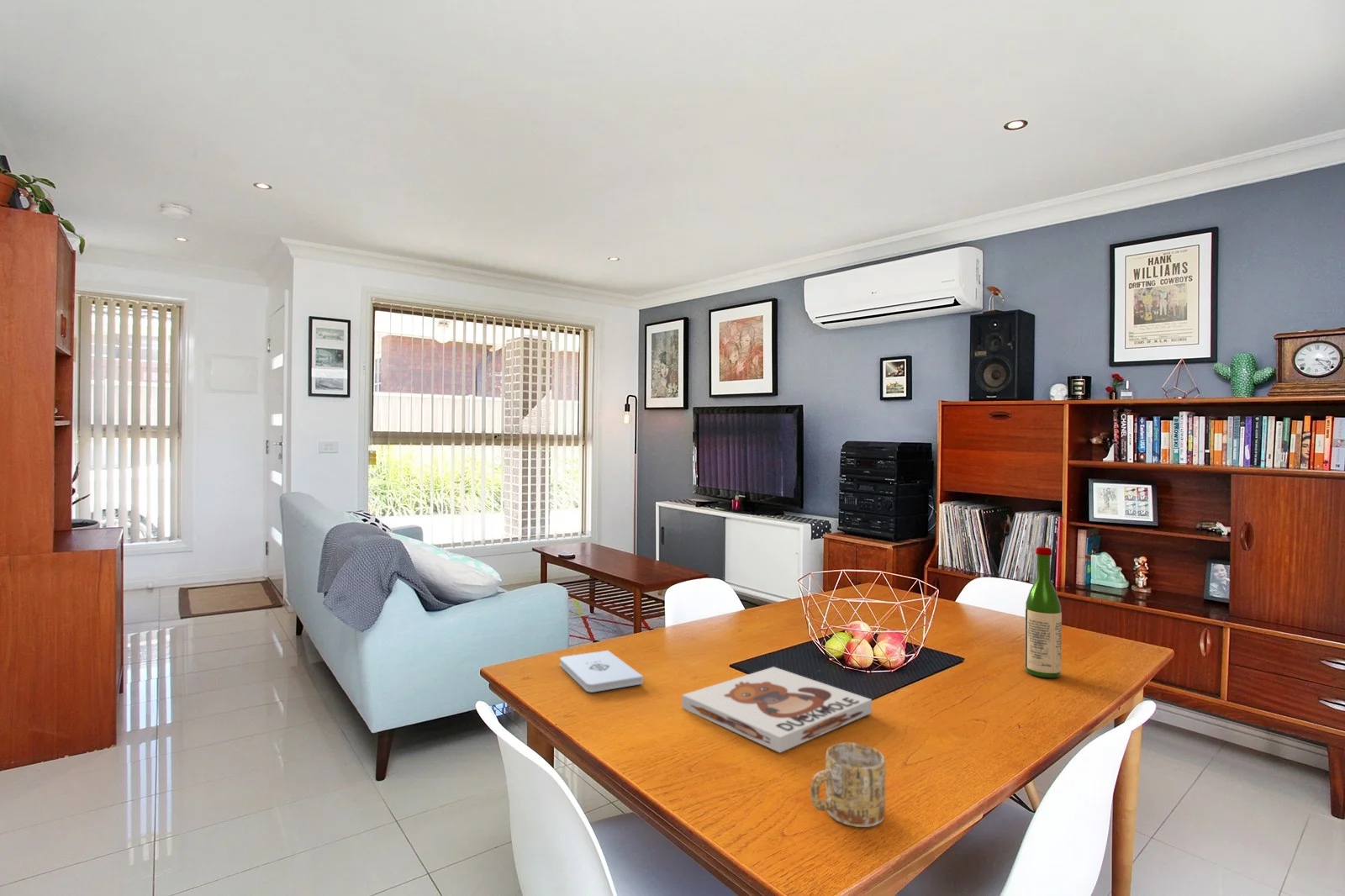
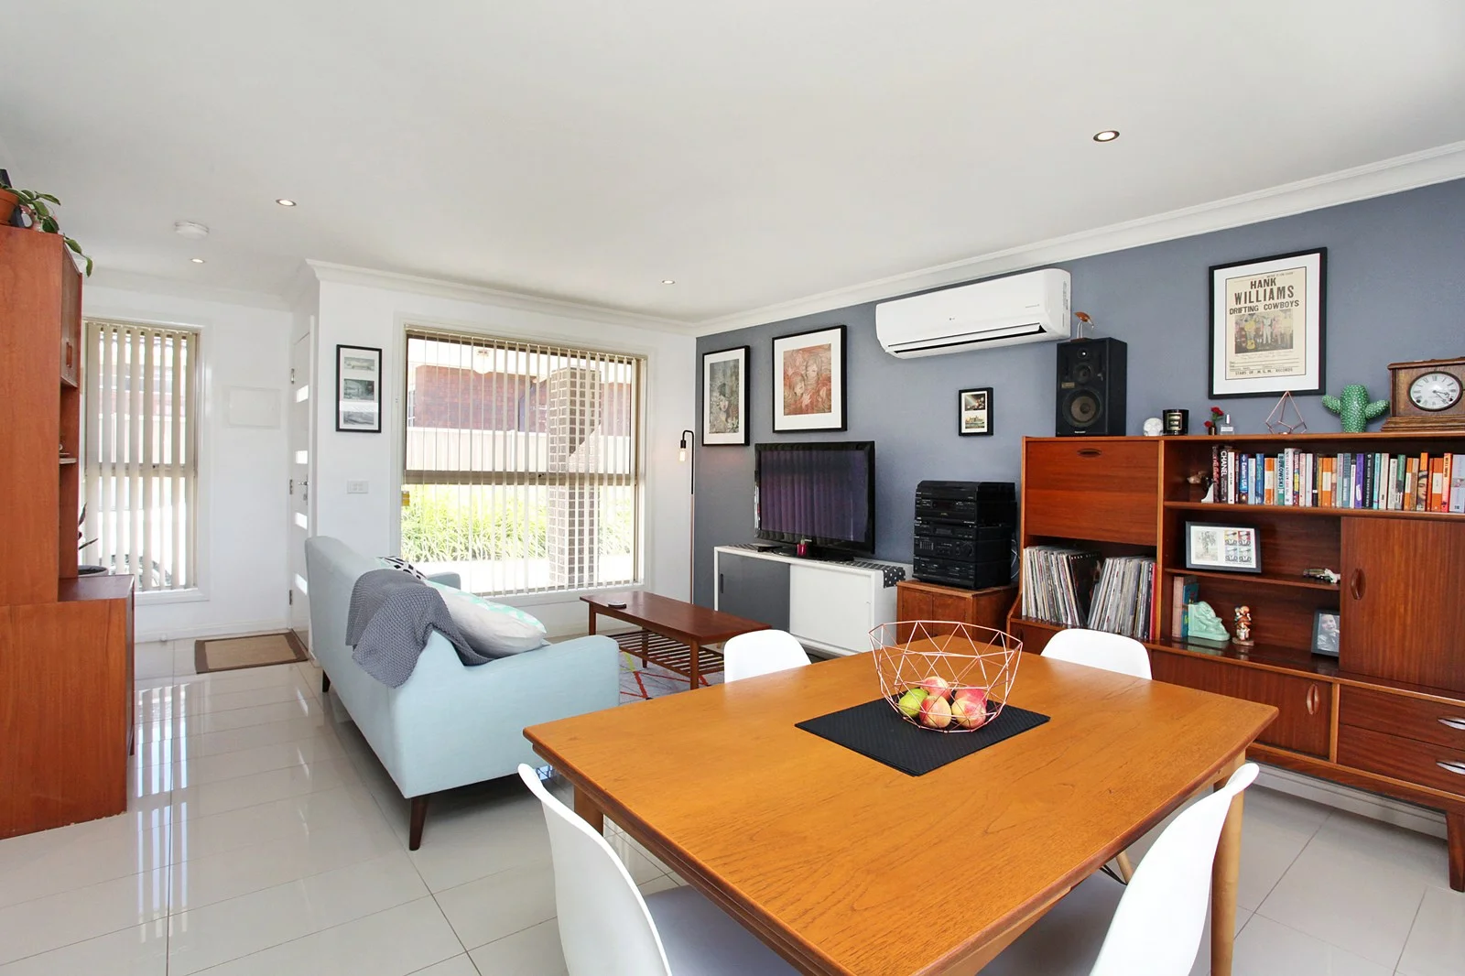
- notepad (599, 670)
- board game (776, 703)
- mug (846, 786)
- wine bottle (1043, 610)
